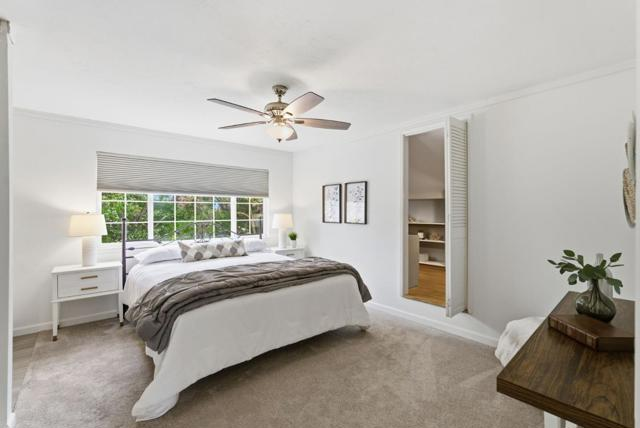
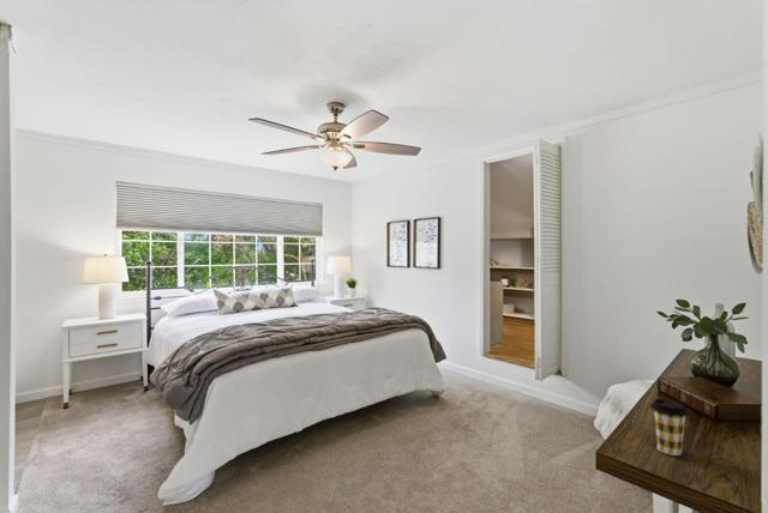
+ coffee cup (668, 427)
